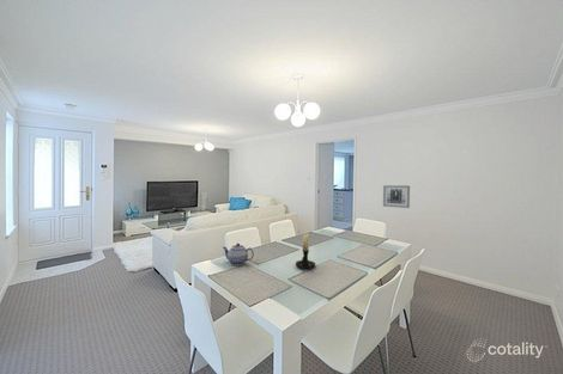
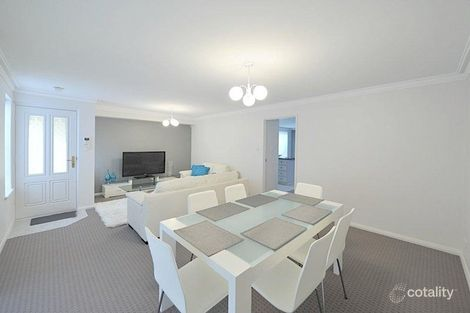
- candle holder (304, 249)
- wall art (395, 196)
- teapot (237, 252)
